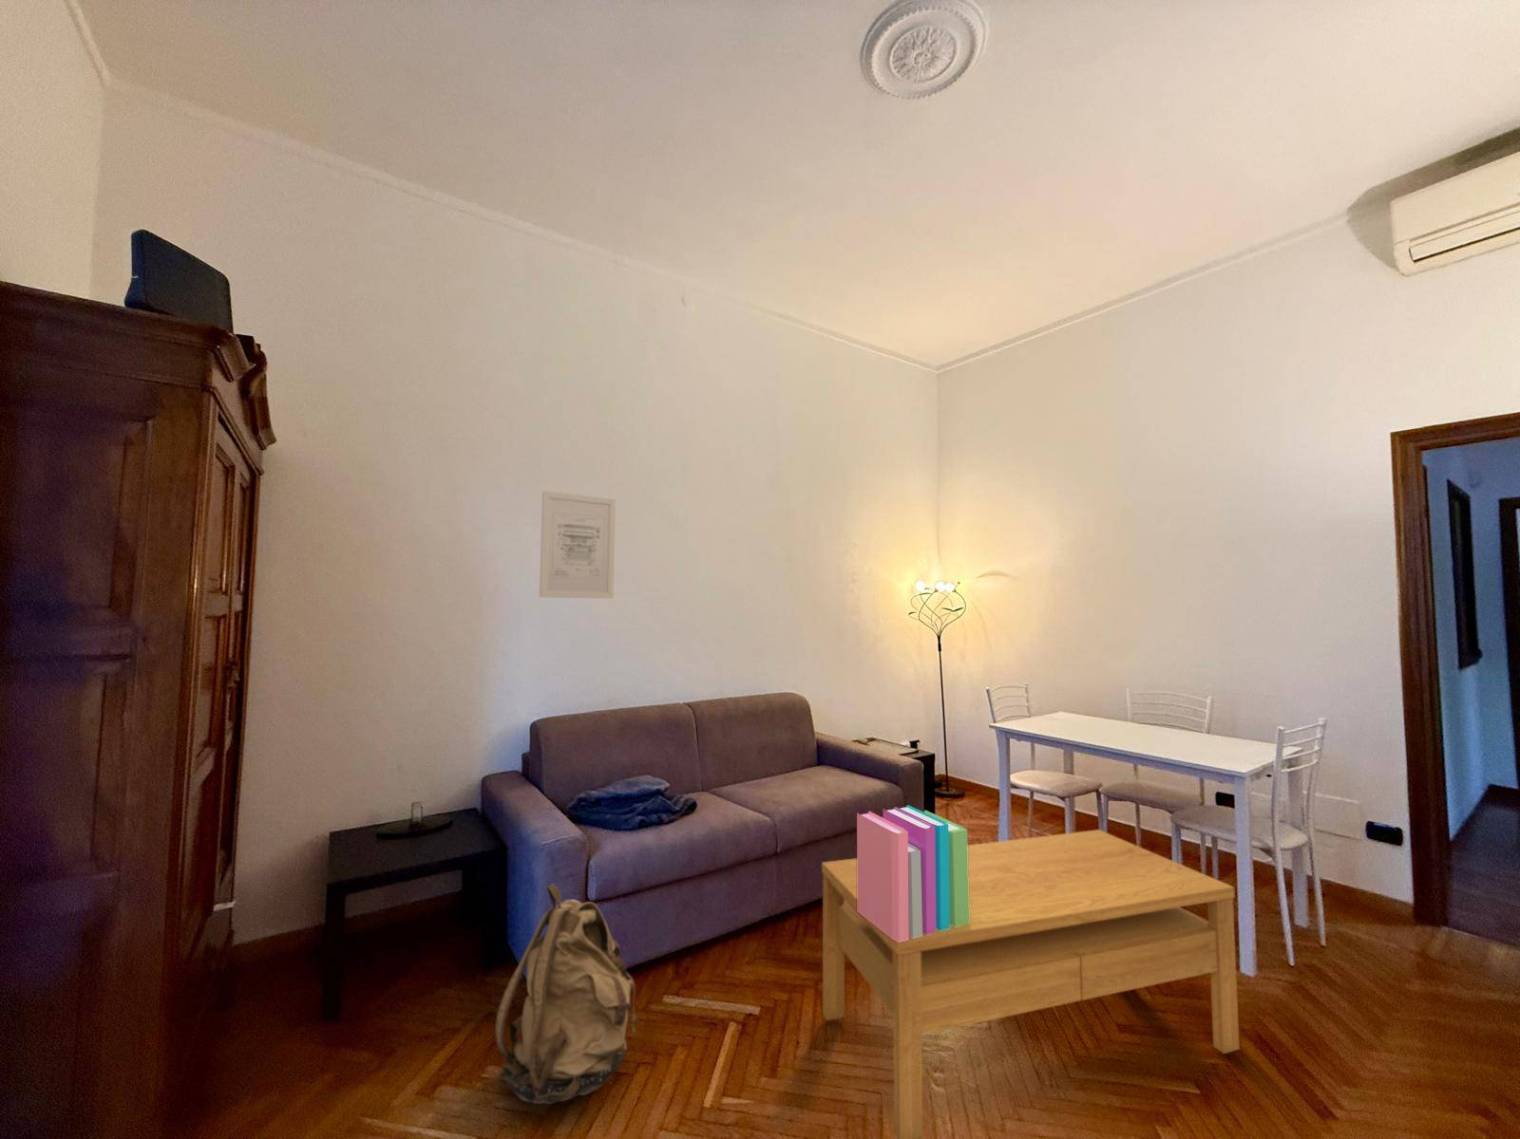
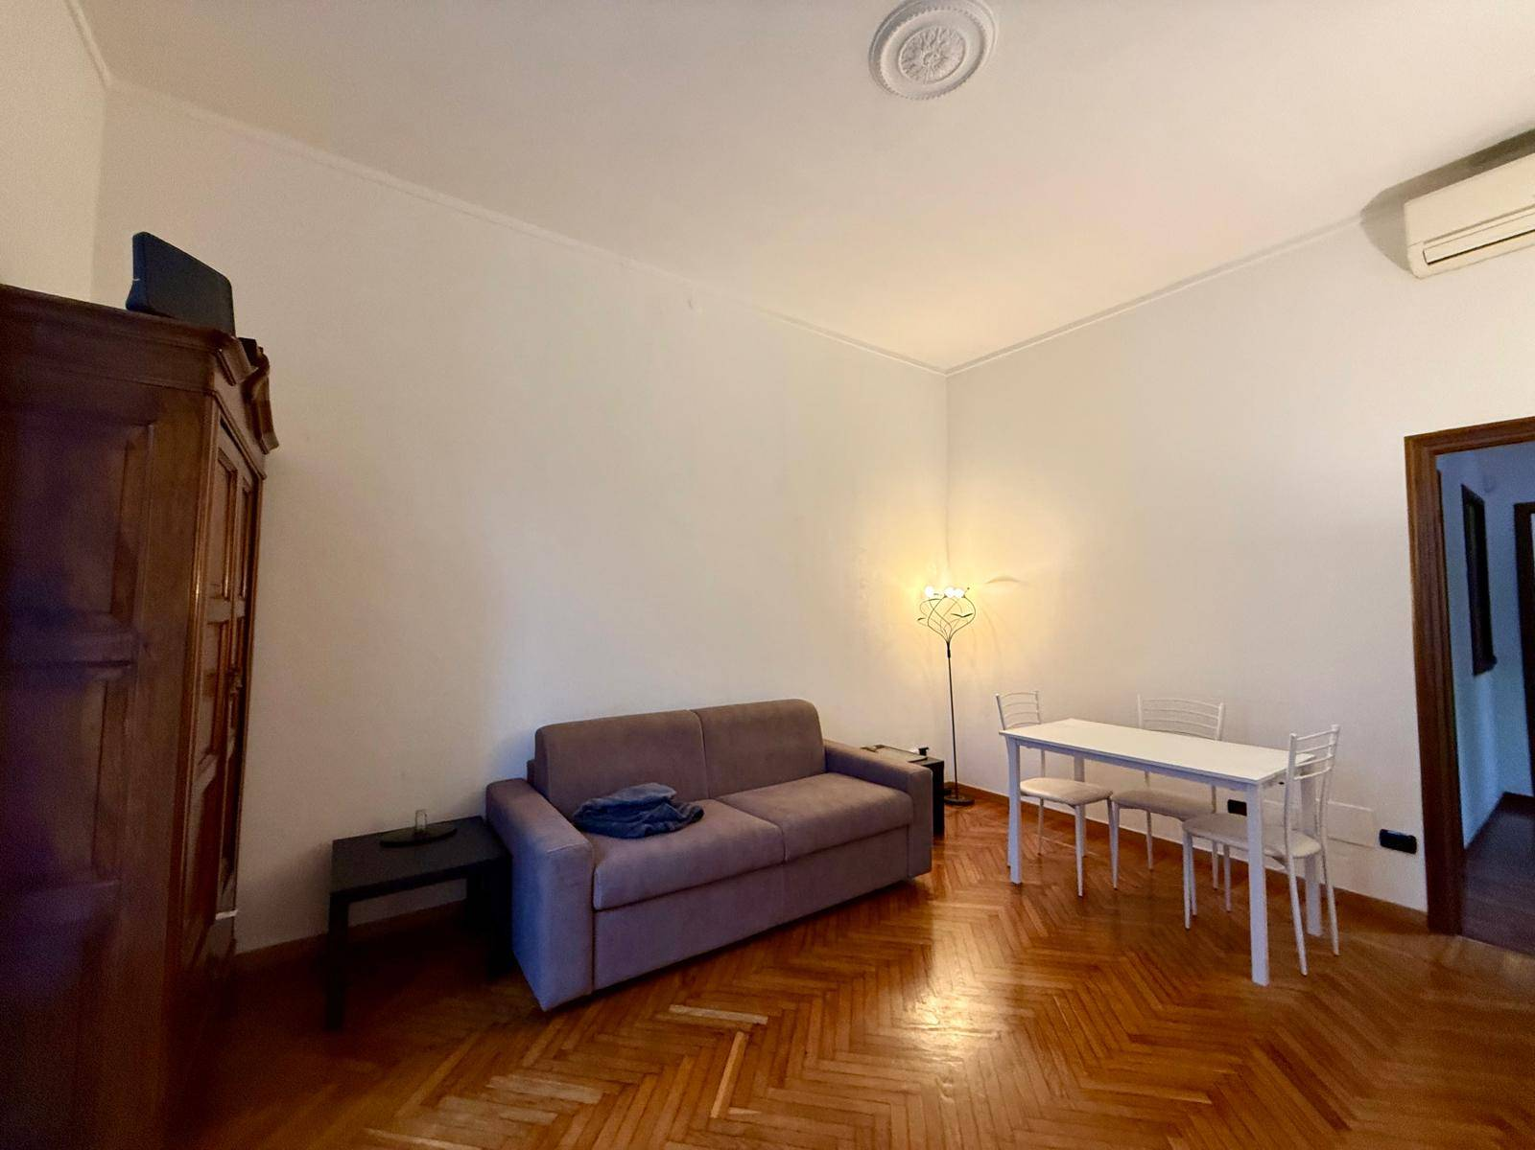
- books (912, 865)
- wall art (578, 546)
- coffee table (1020, 952)
- backpack (569, 987)
